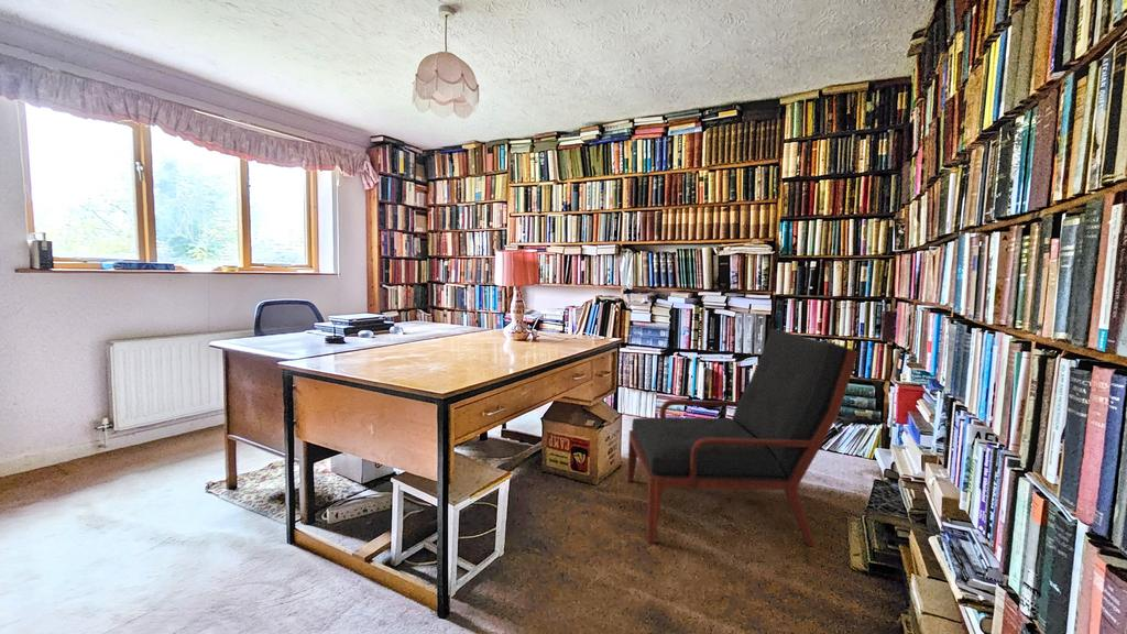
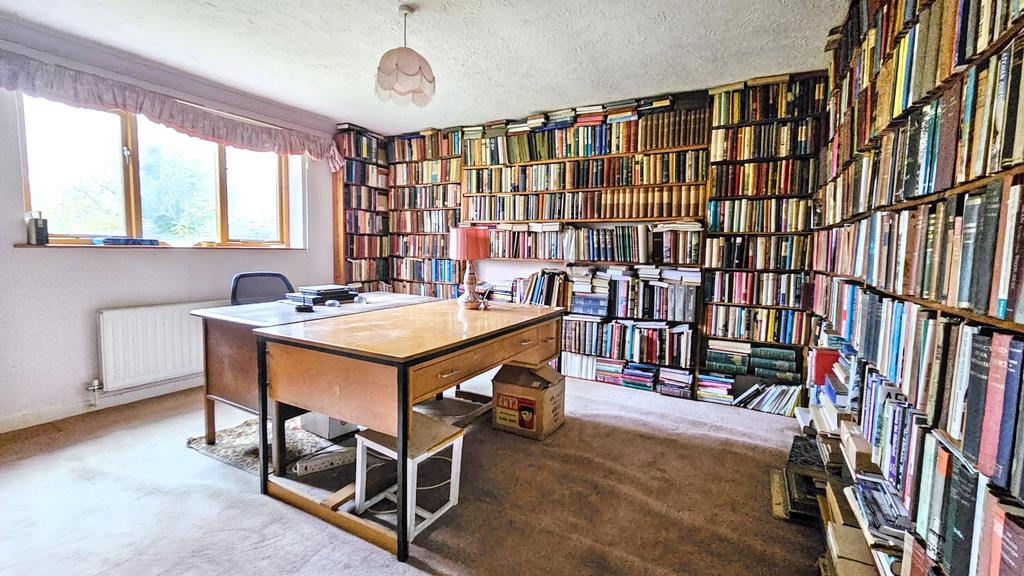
- armchair (725, 422)
